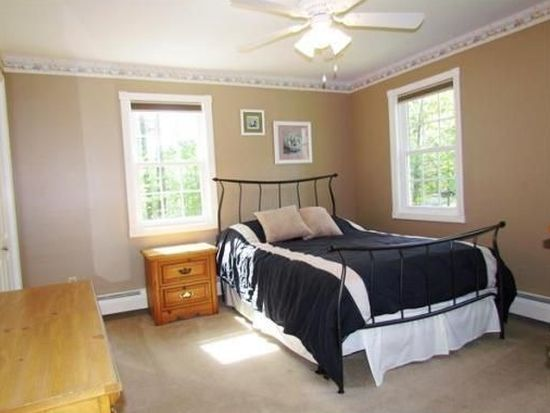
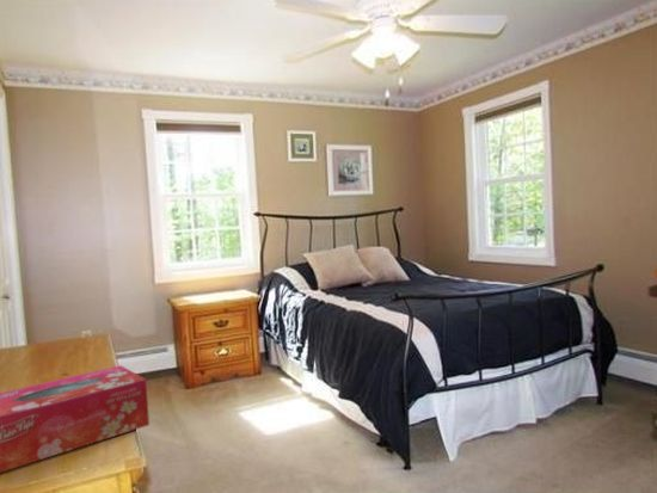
+ tissue box (62, 413)
